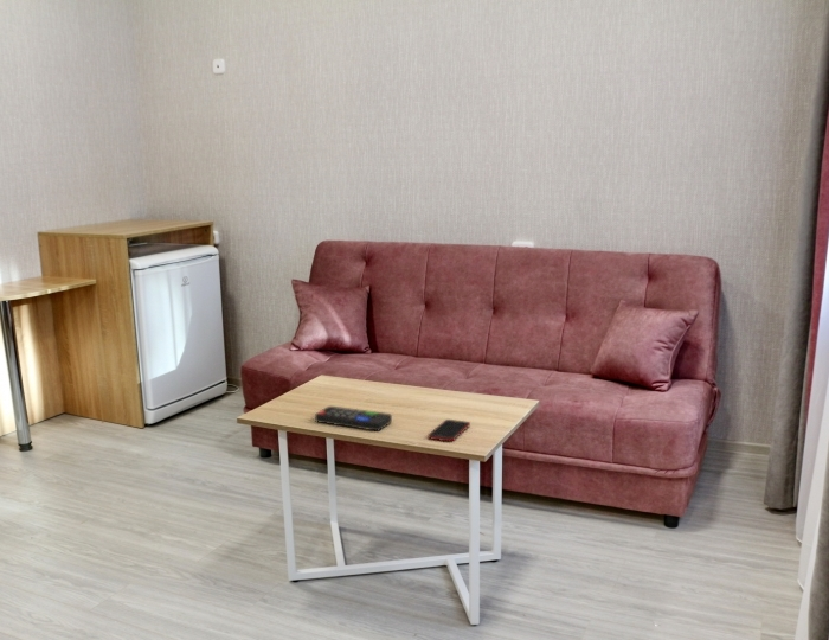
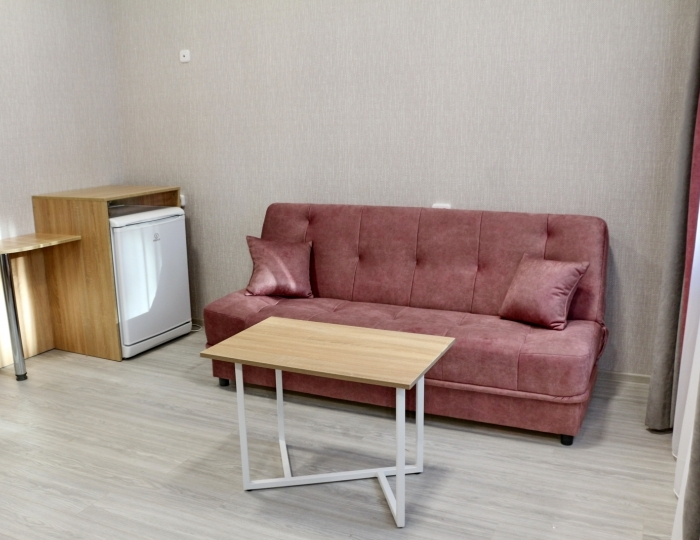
- remote control (353, 417)
- cell phone (449, 430)
